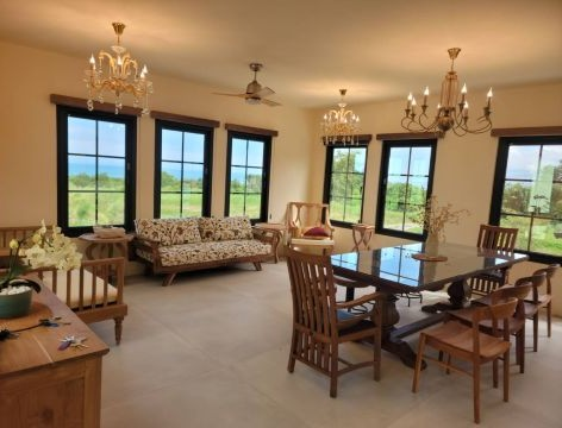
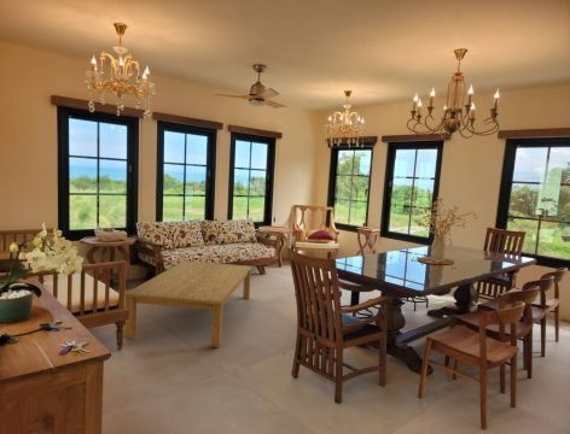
+ coffee table (198, 295)
